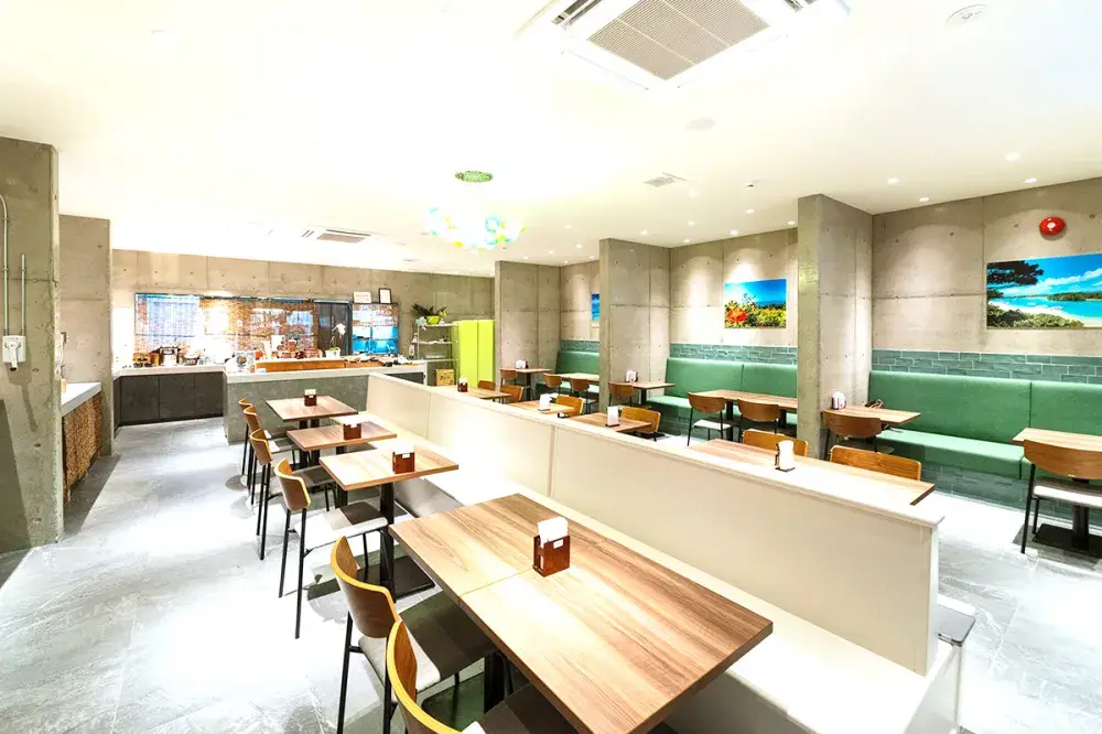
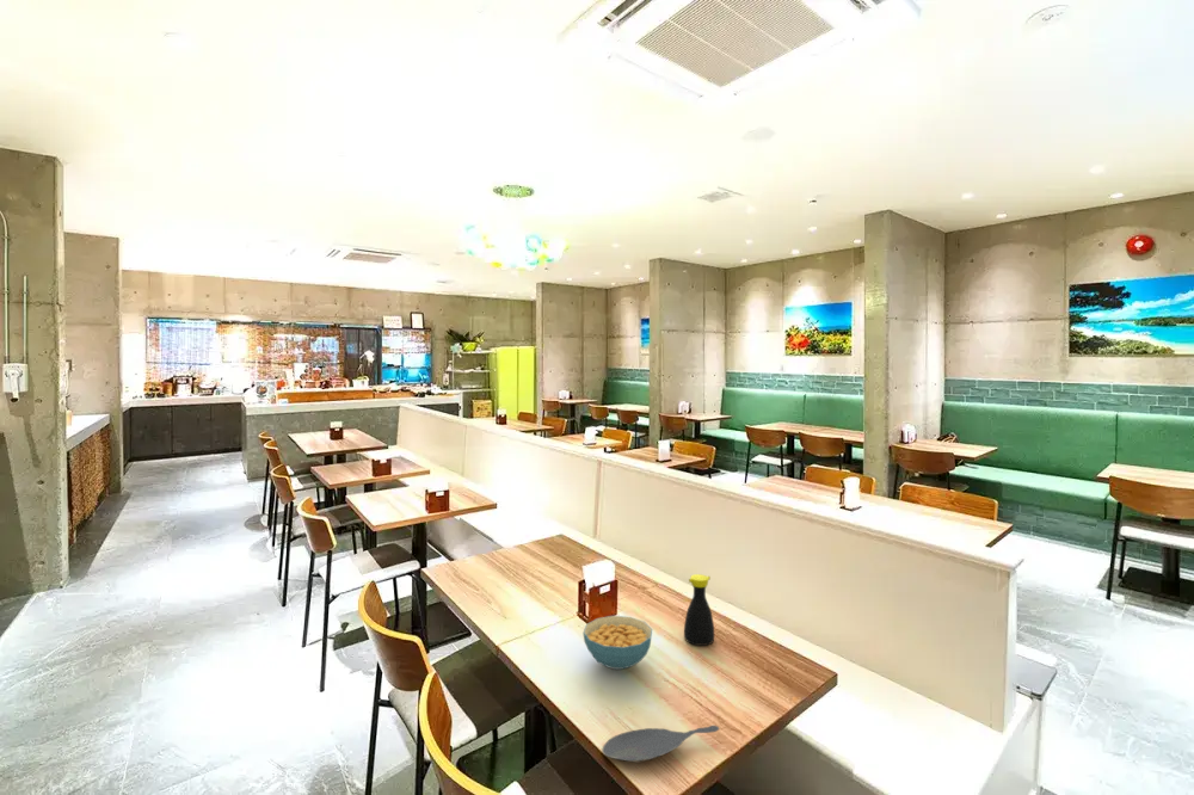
+ spoon (659, 740)
+ cereal bowl (617, 647)
+ bottle (698, 608)
